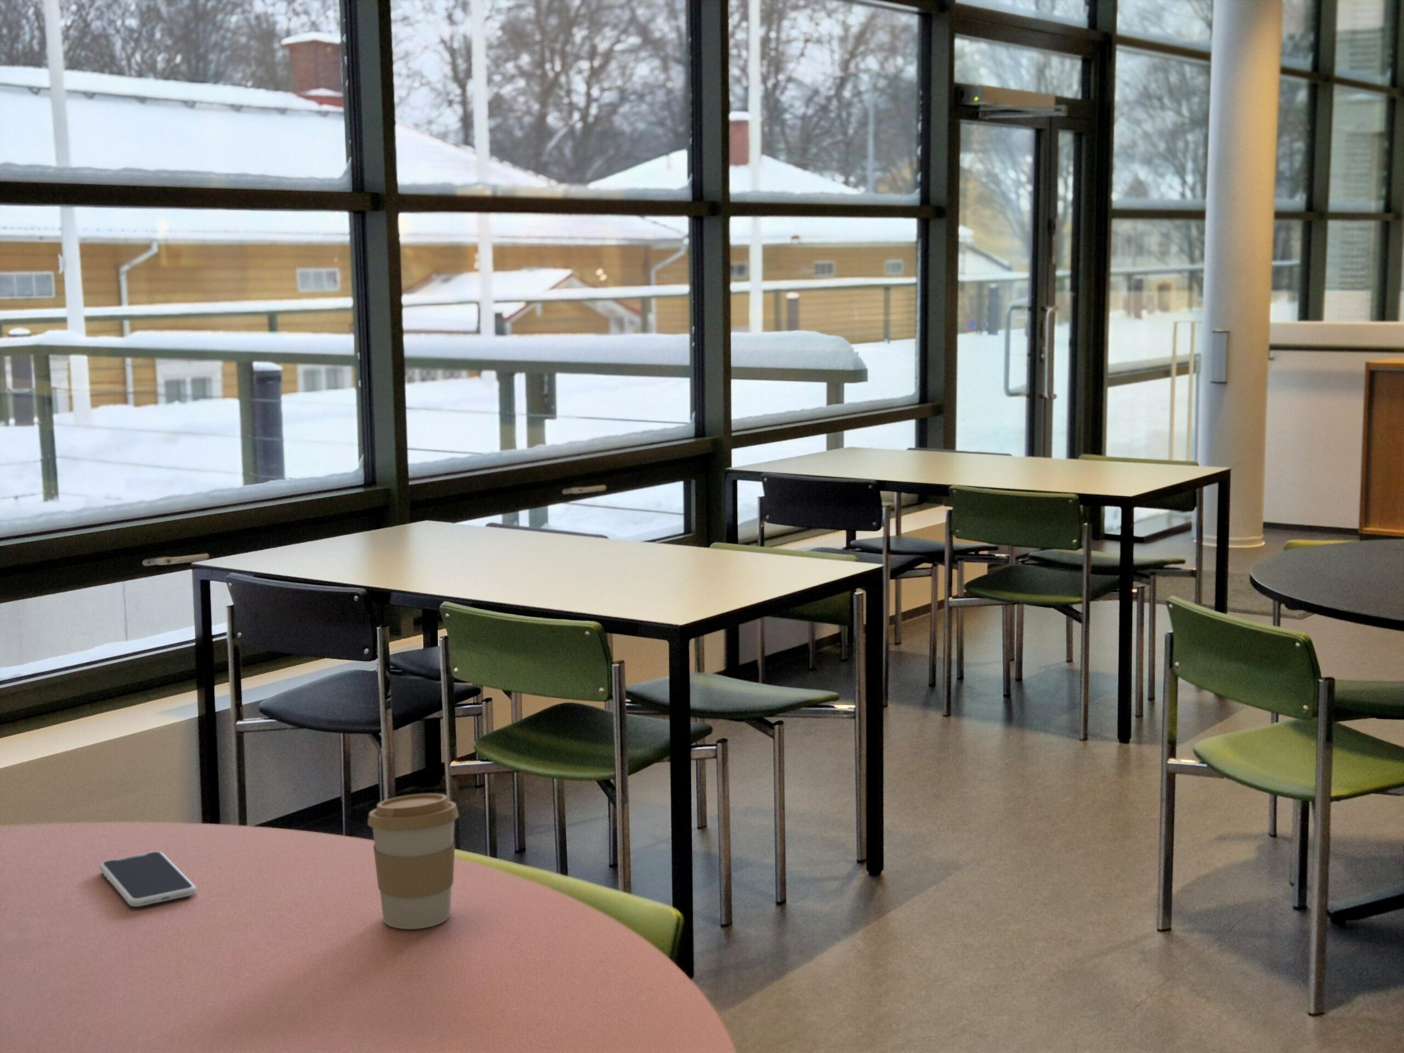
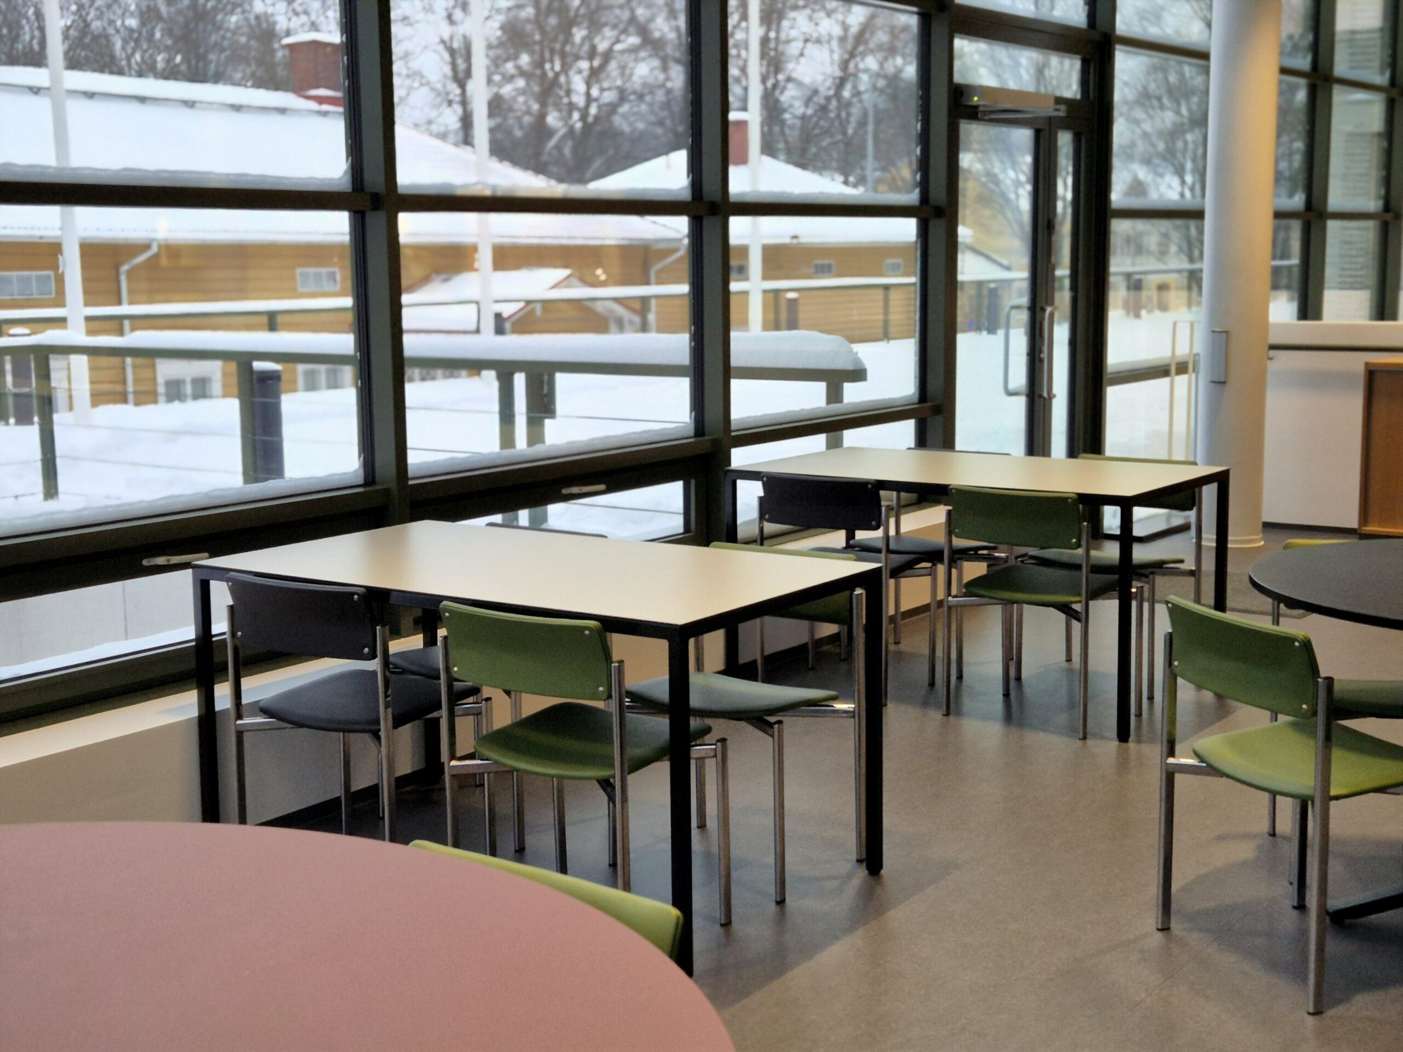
- smartphone (147, 877)
- coffee cup (415, 856)
